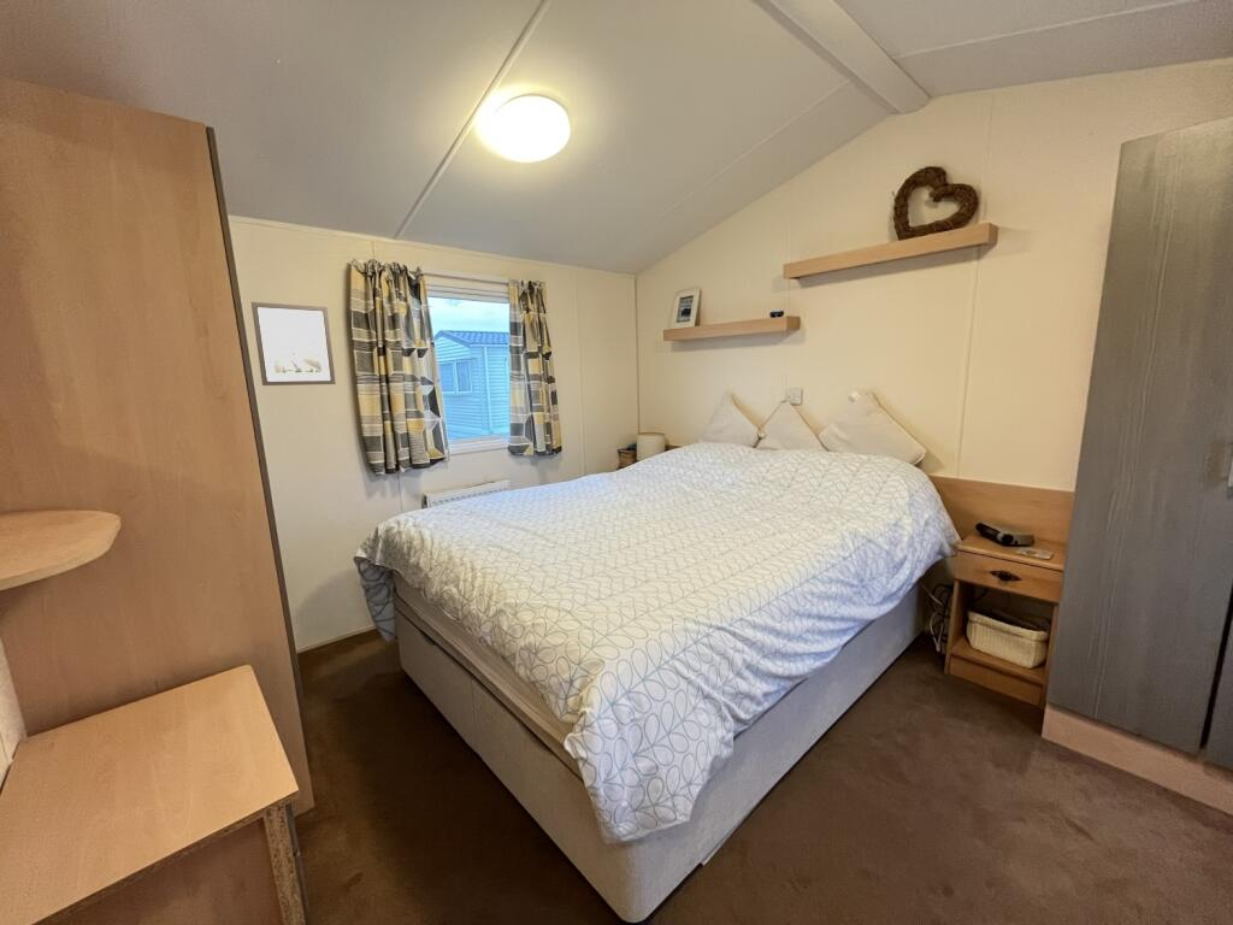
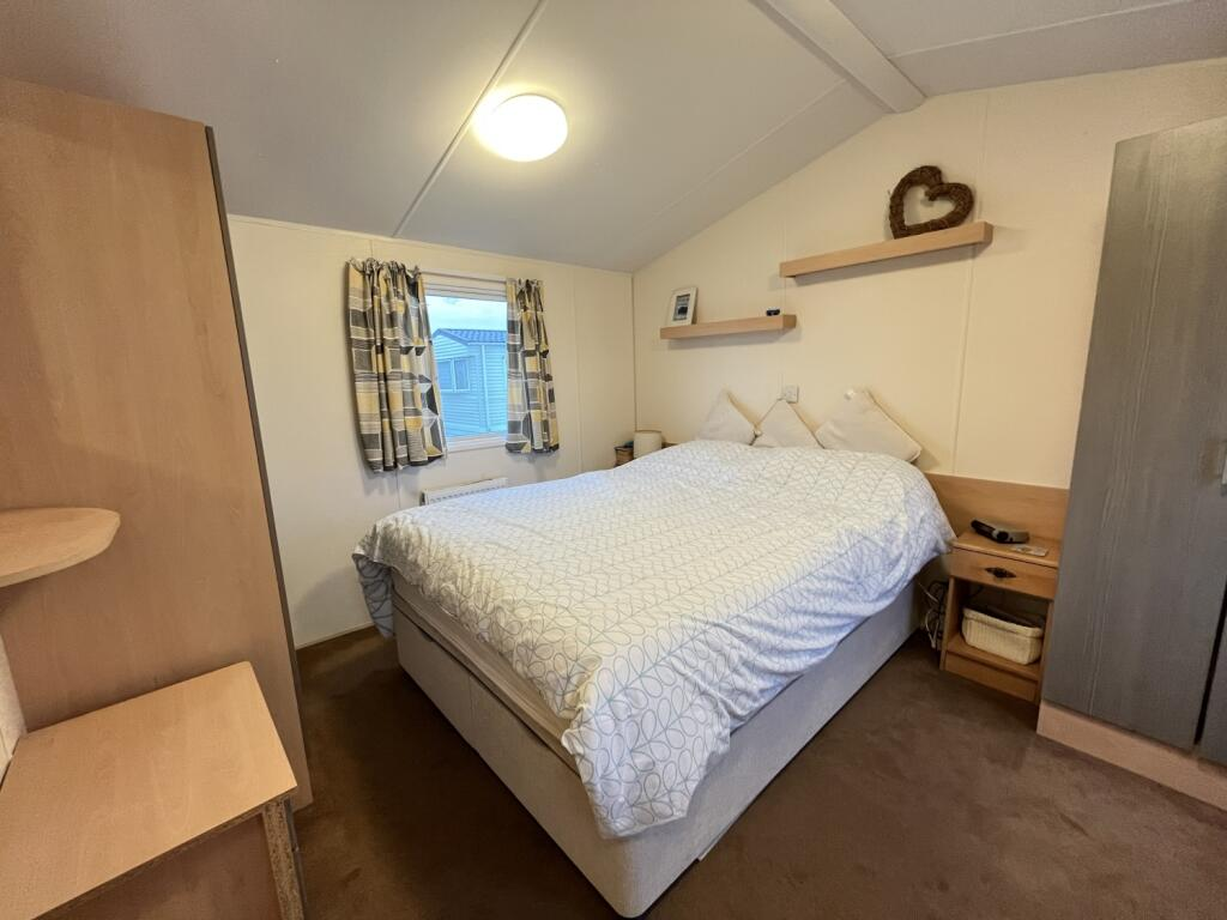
- wall art (295, 344)
